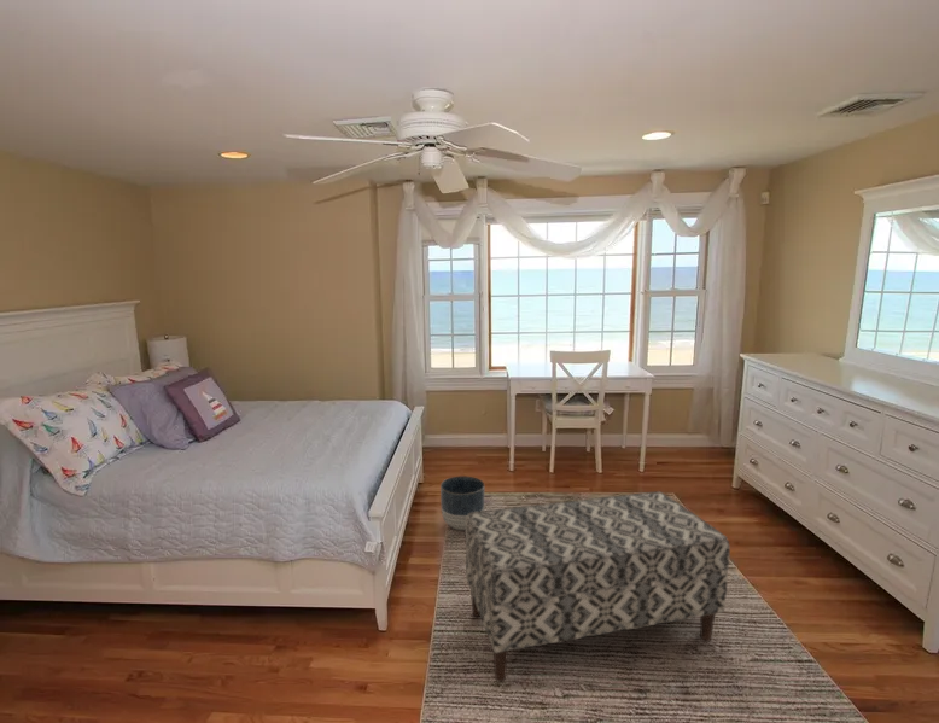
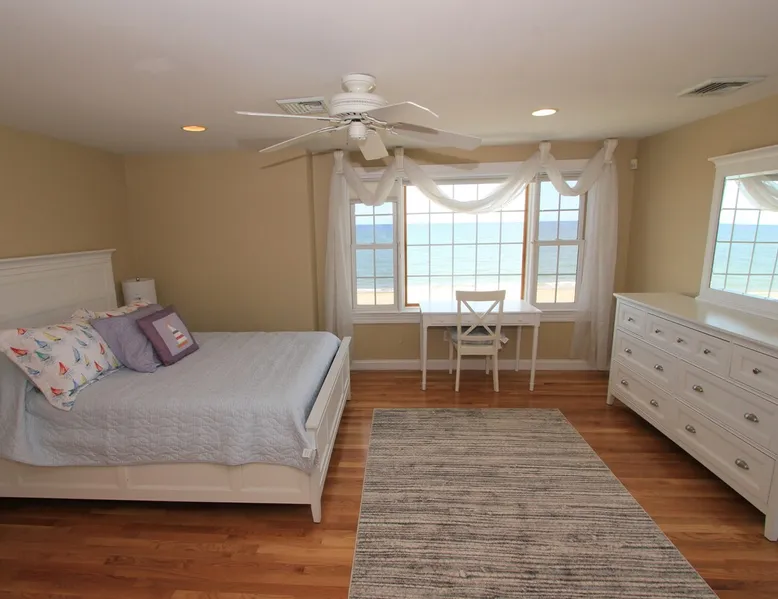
- planter (462, 505)
- bench (589, 576)
